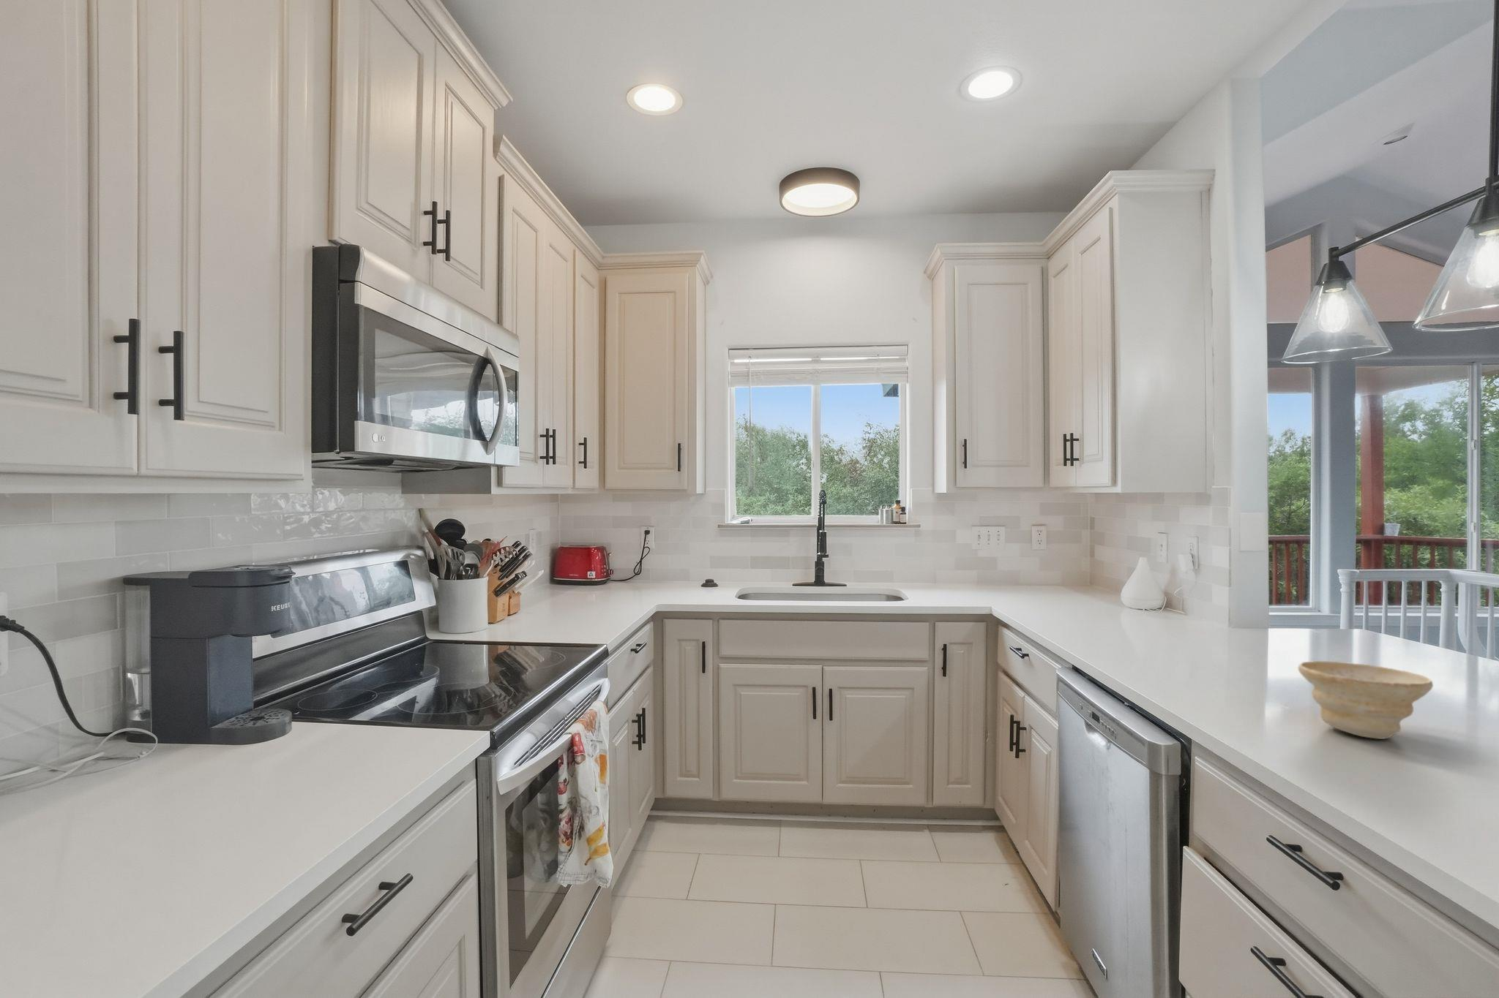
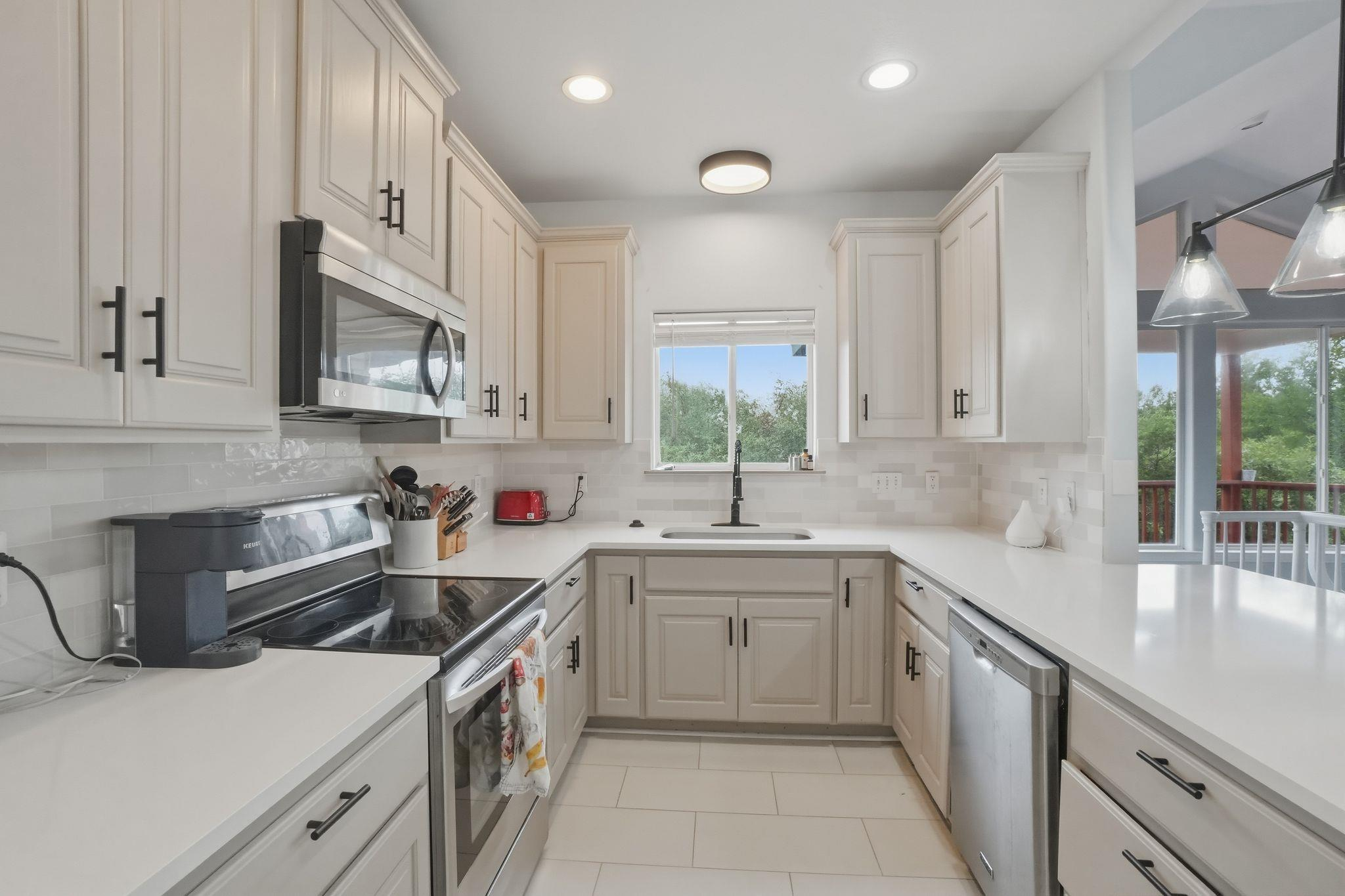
- bowl (1363, 701)
